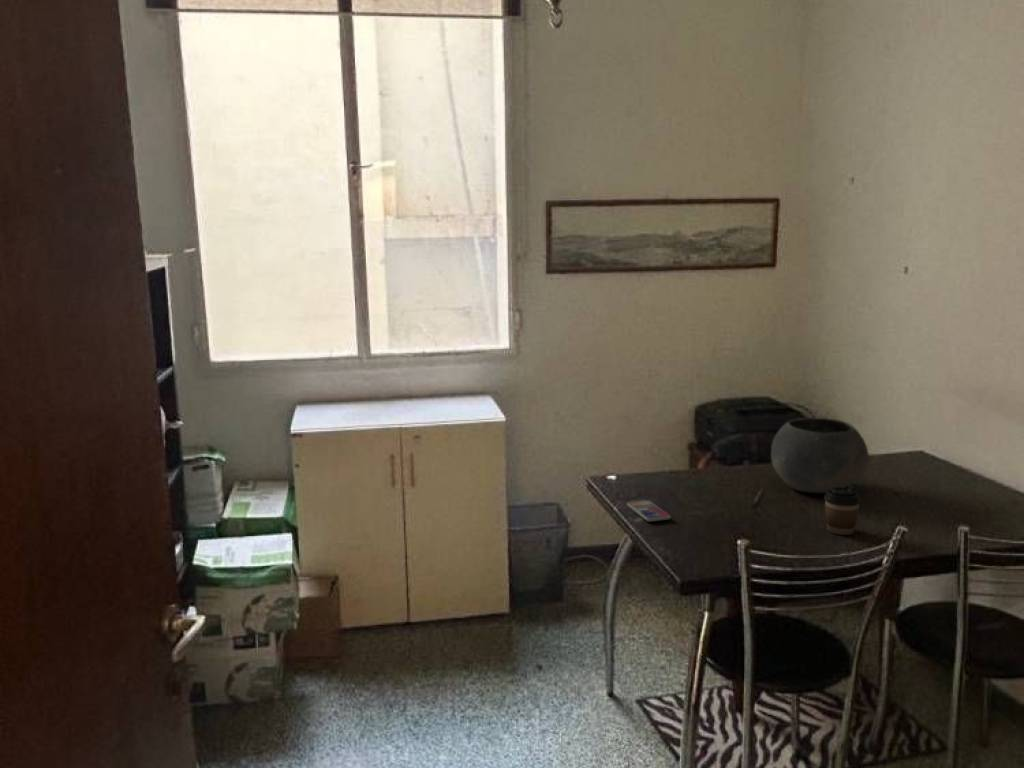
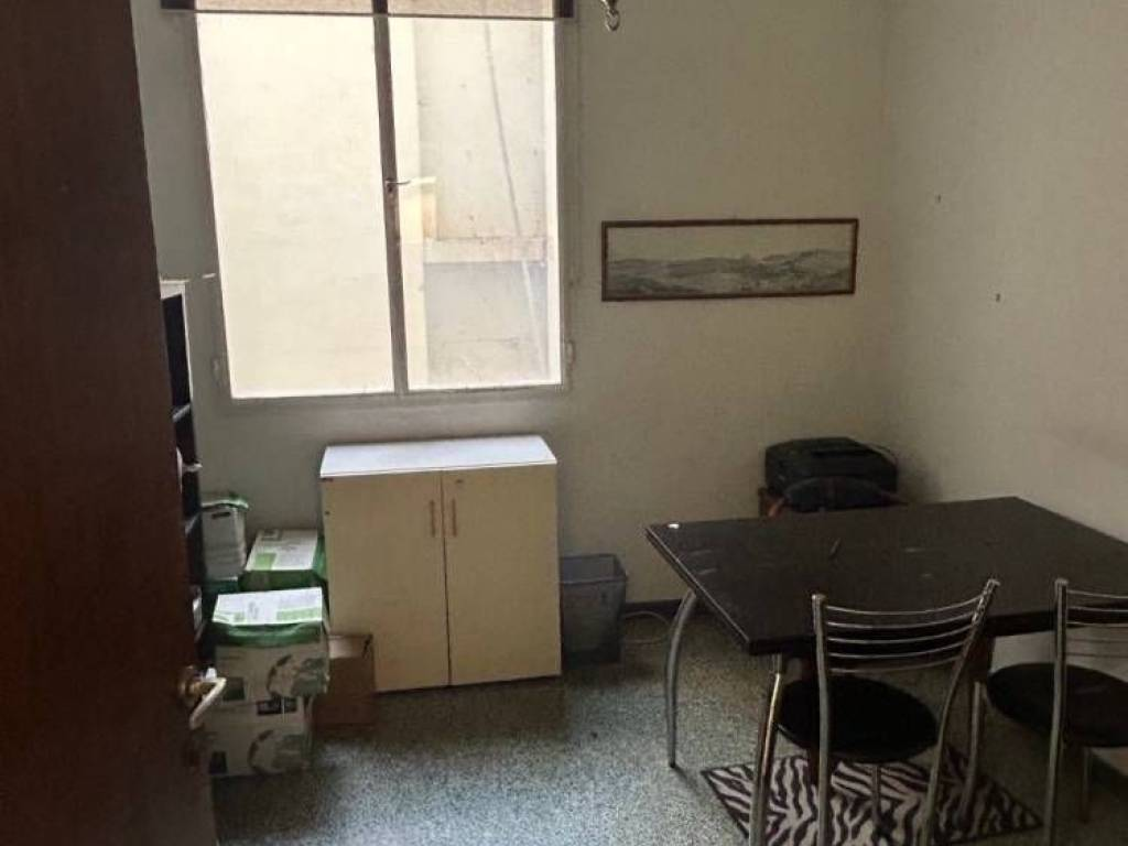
- coffee cup (841, 508)
- bowl (819, 456)
- smartphone (648, 510)
